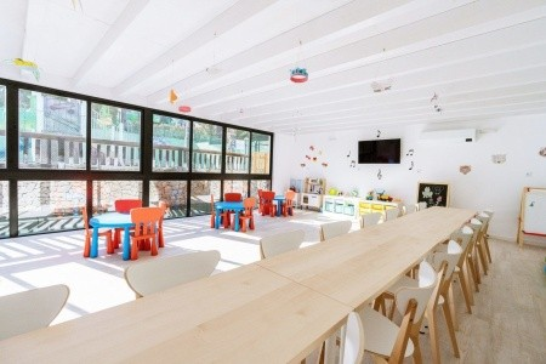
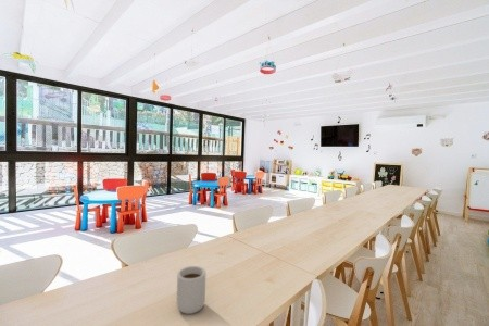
+ mug (189, 288)
